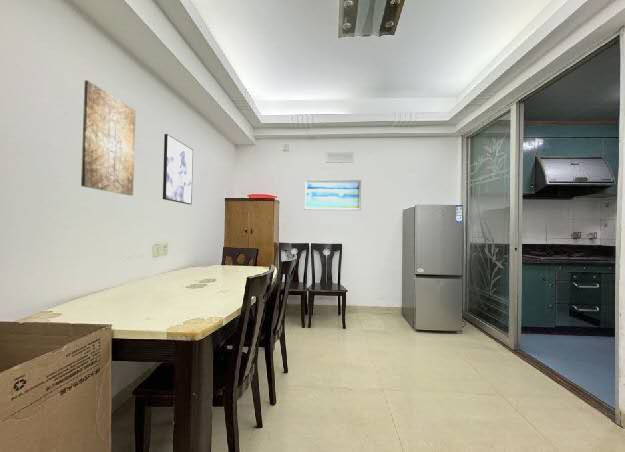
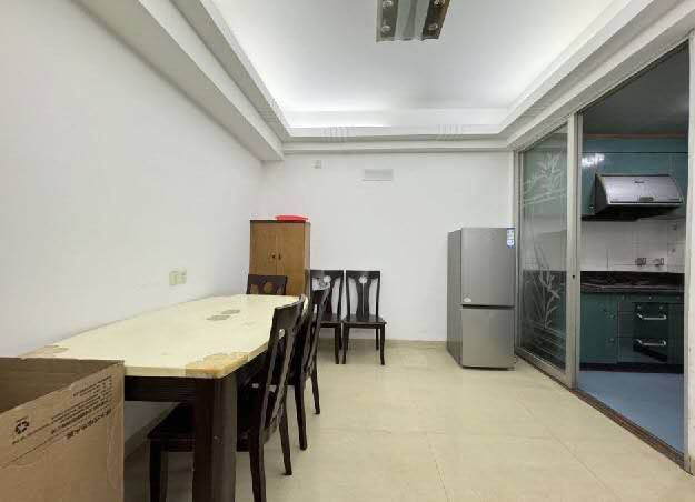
- wall art (111, 144)
- wall art (332, 195)
- wall art (179, 172)
